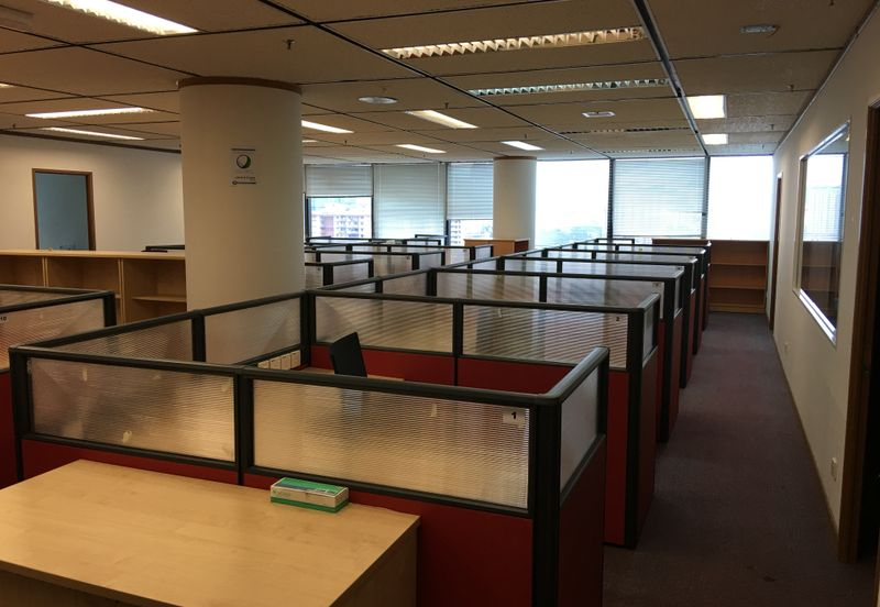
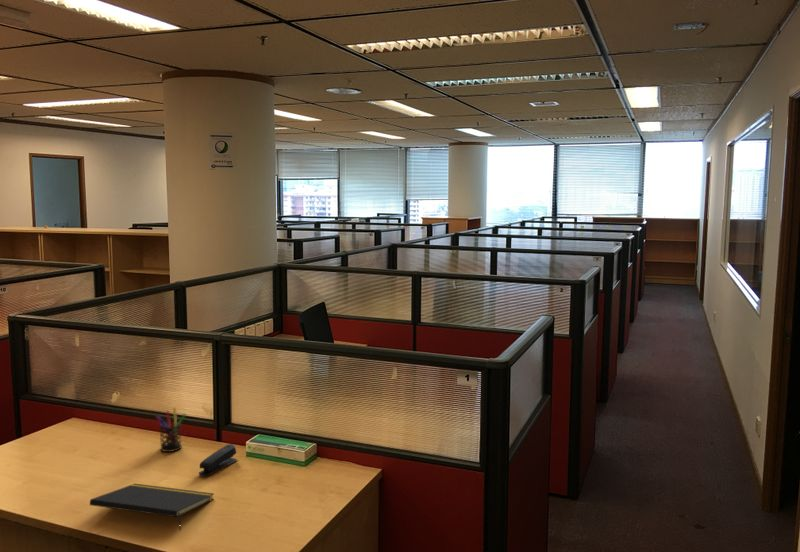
+ stapler (218, 459)
+ notepad (154, 499)
+ pen holder (172, 428)
